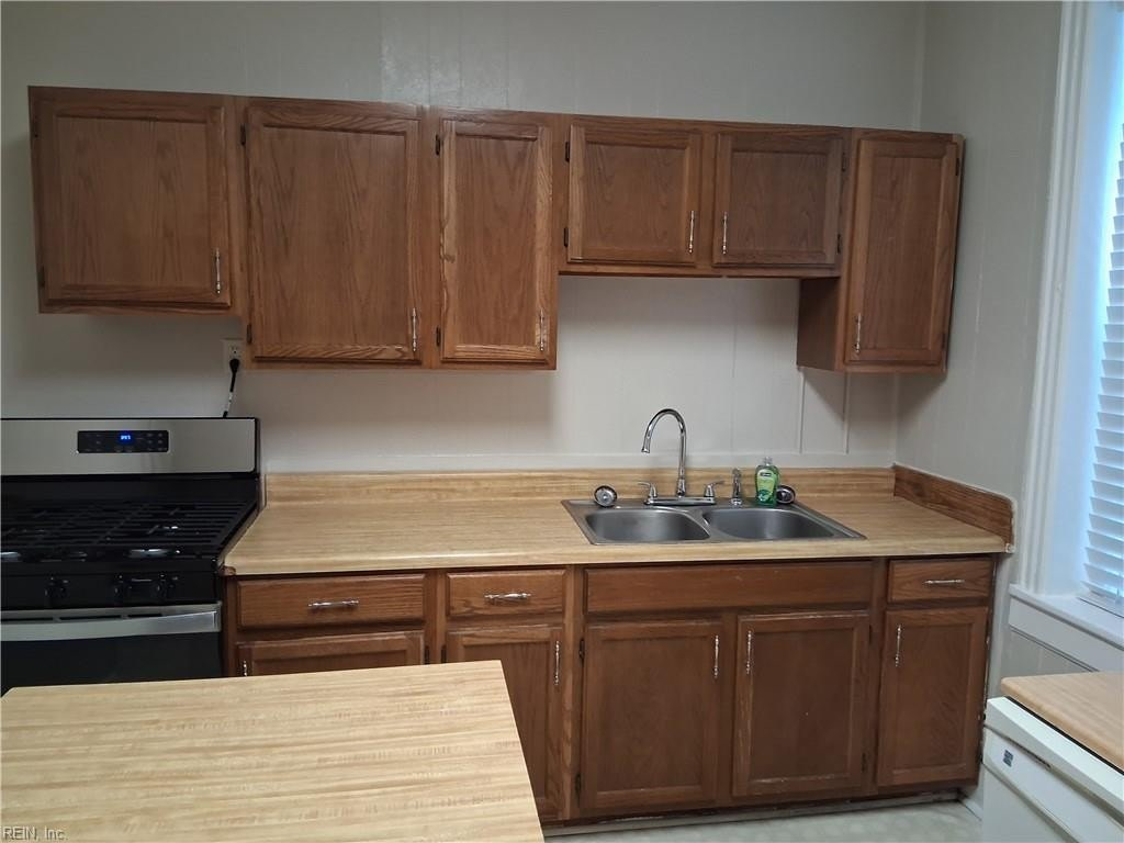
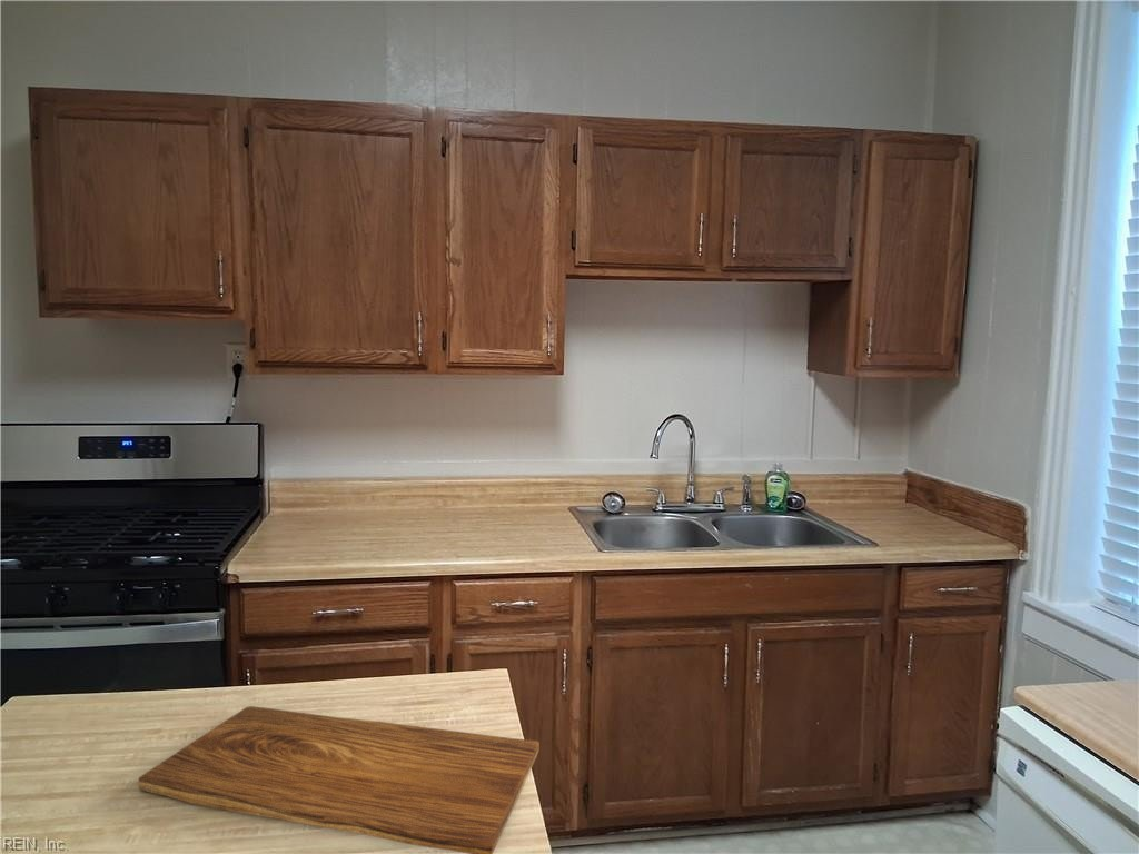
+ cutting board (348, 767)
